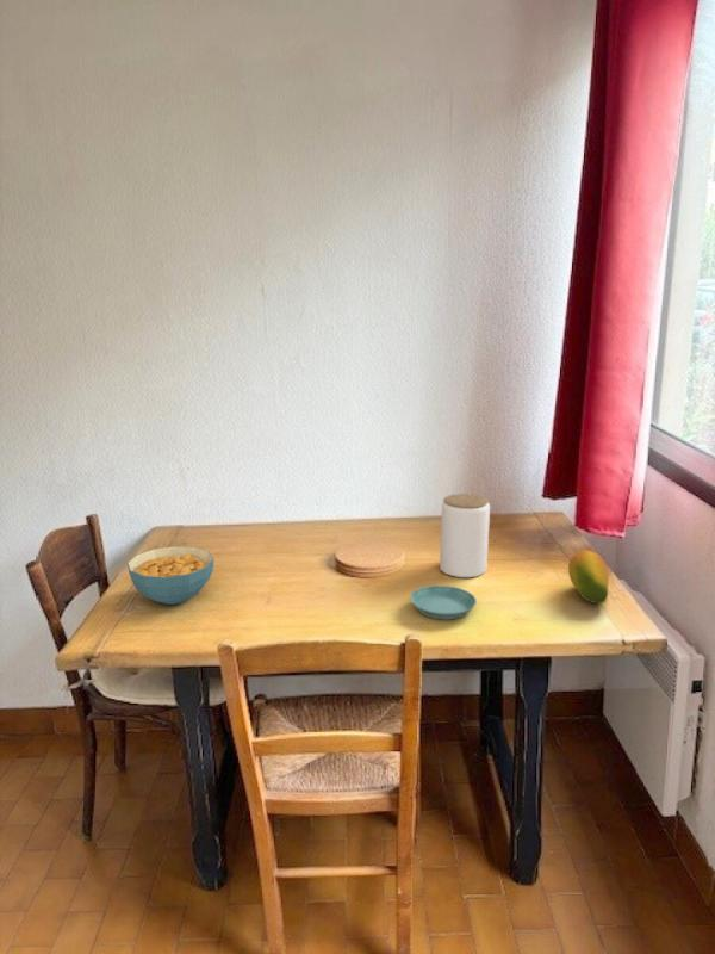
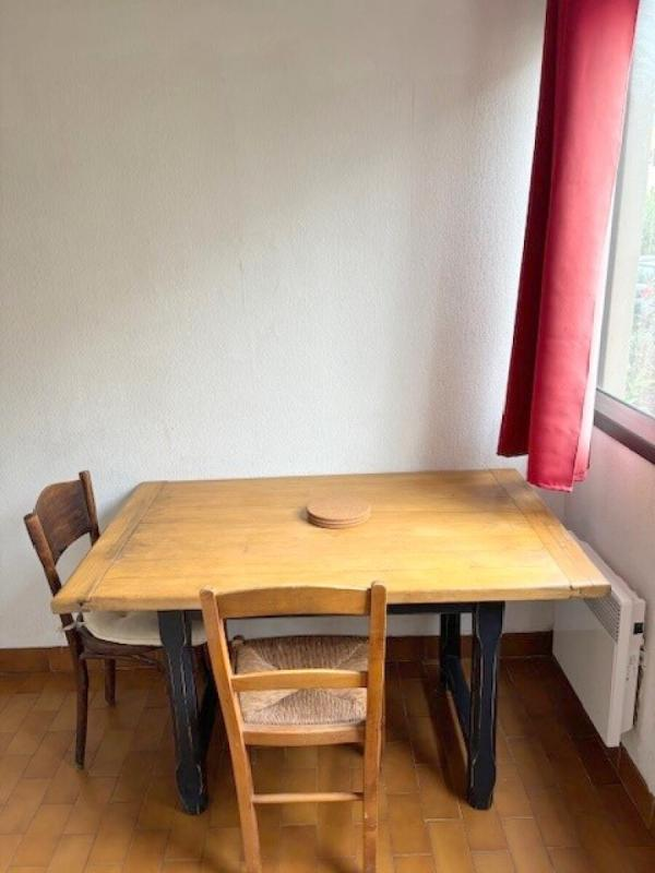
- jar (464, 534)
- fruit (589, 575)
- saucer (442, 603)
- cereal bowl (172, 580)
